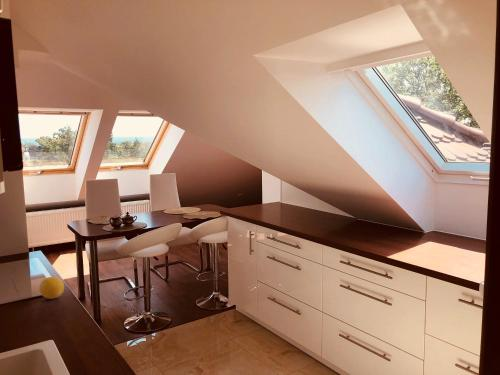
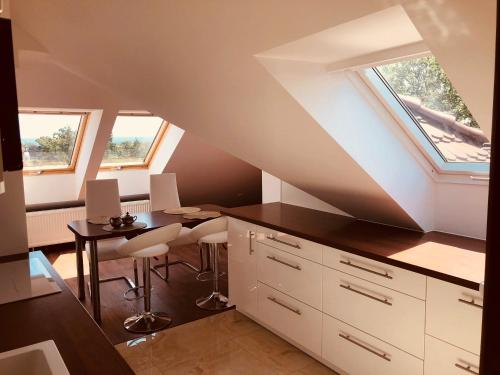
- fruit (51, 287)
